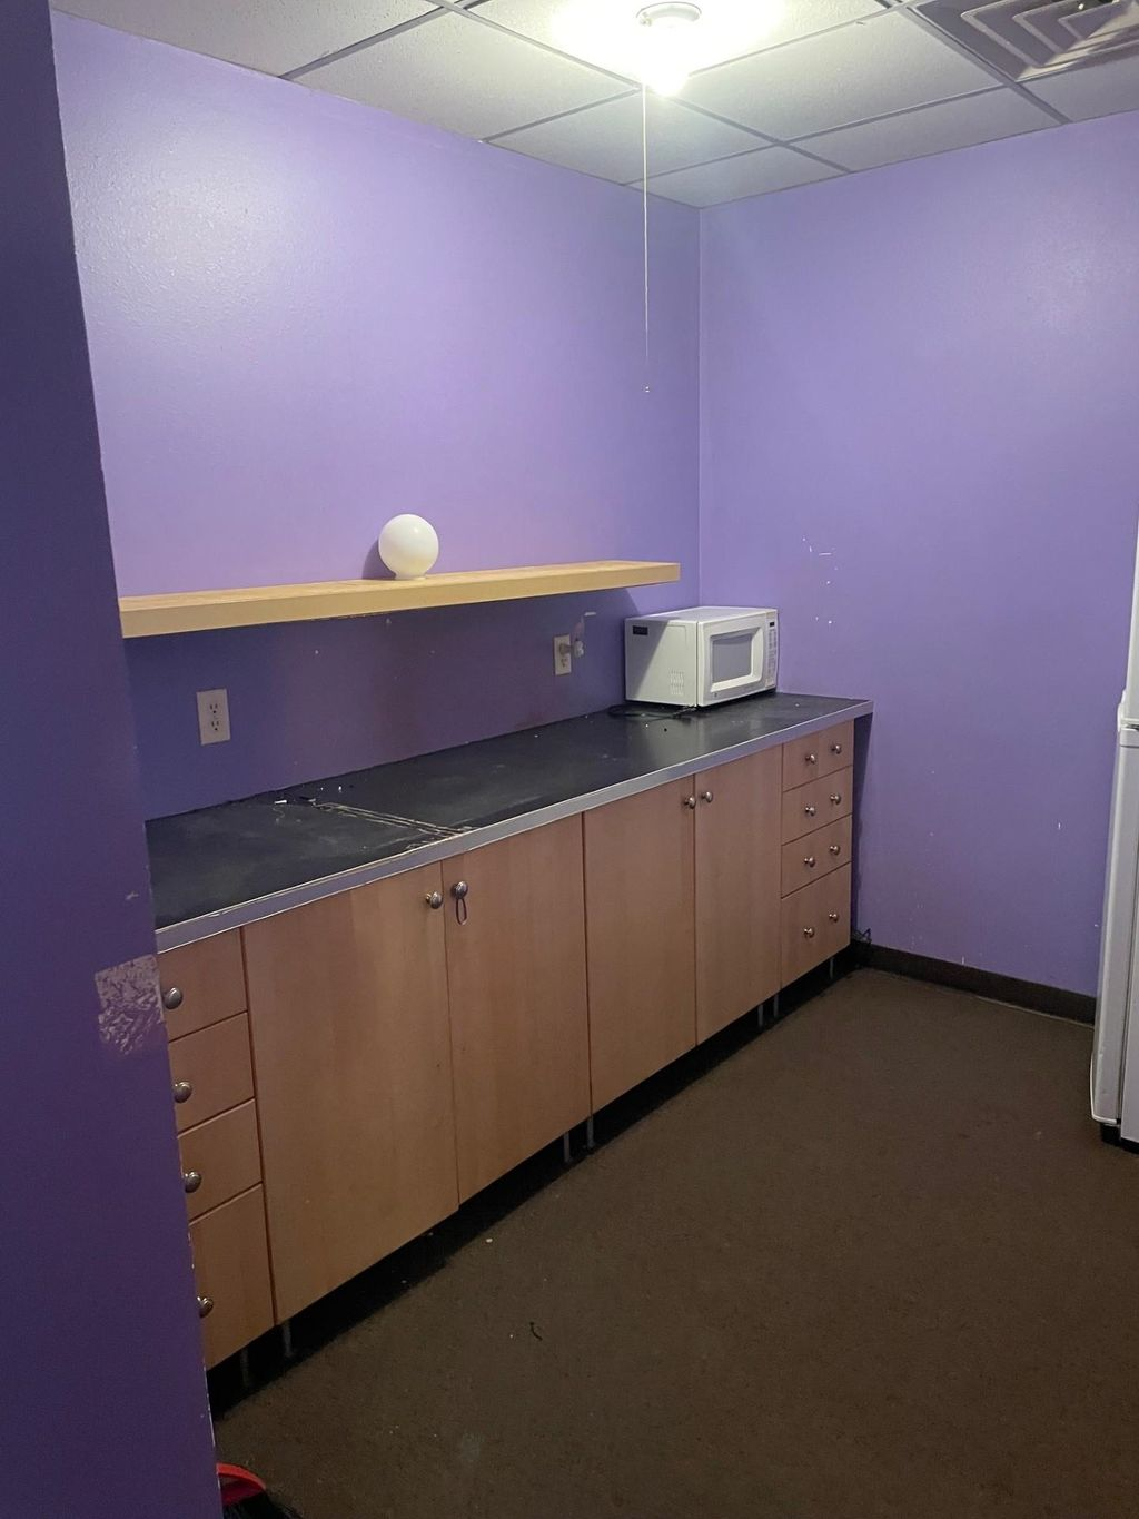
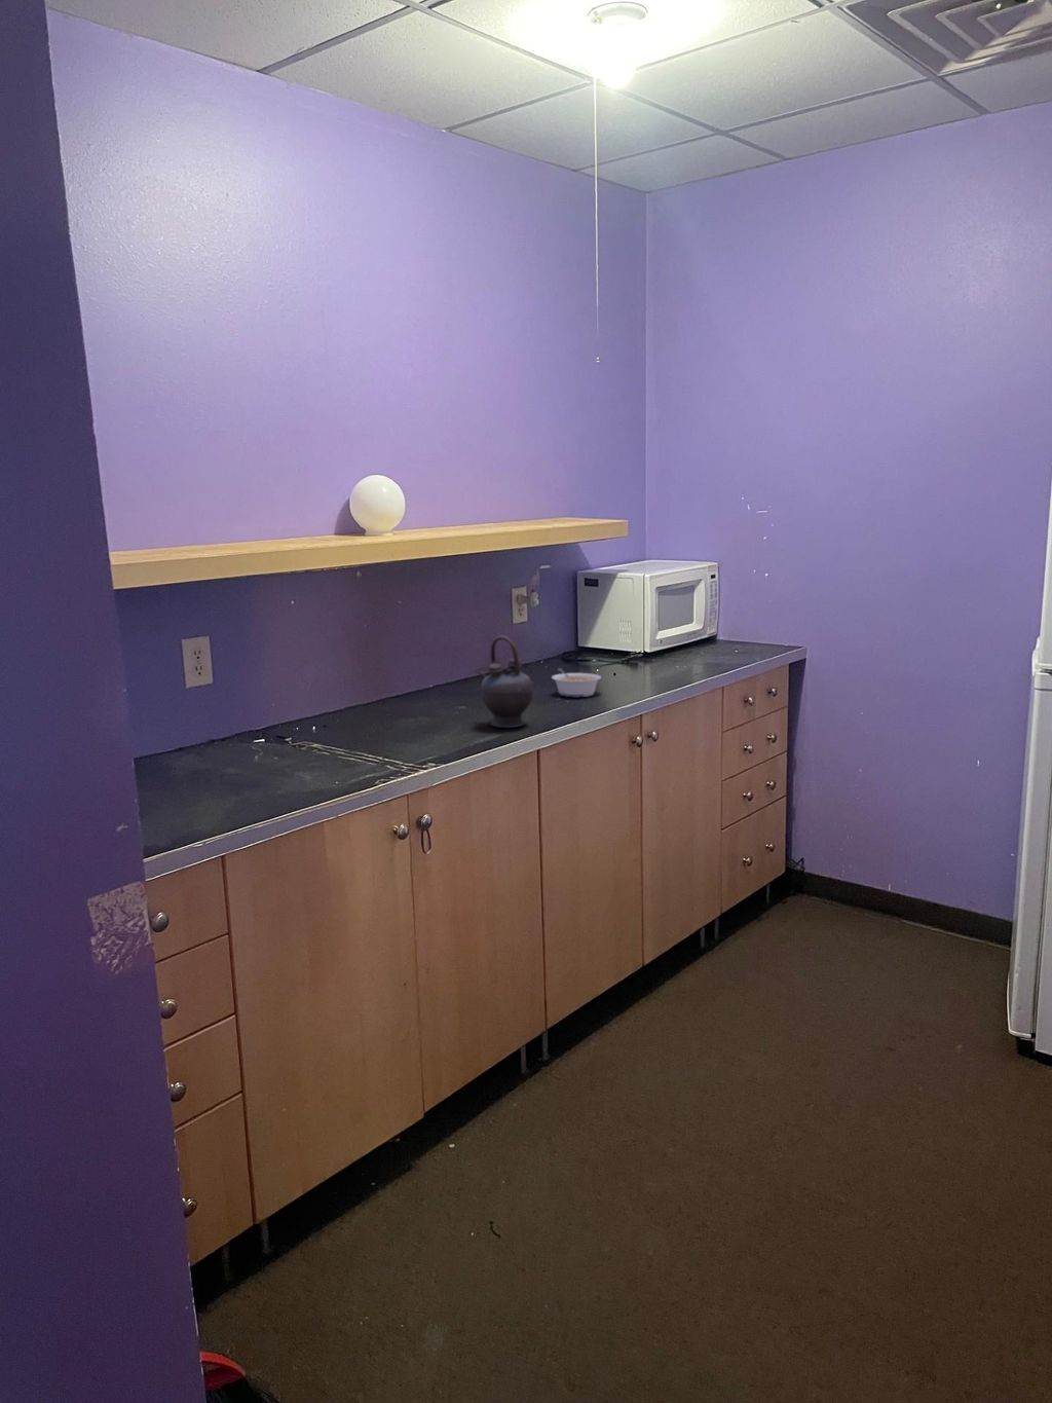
+ legume (575, 683)
+ teapot (503, 680)
